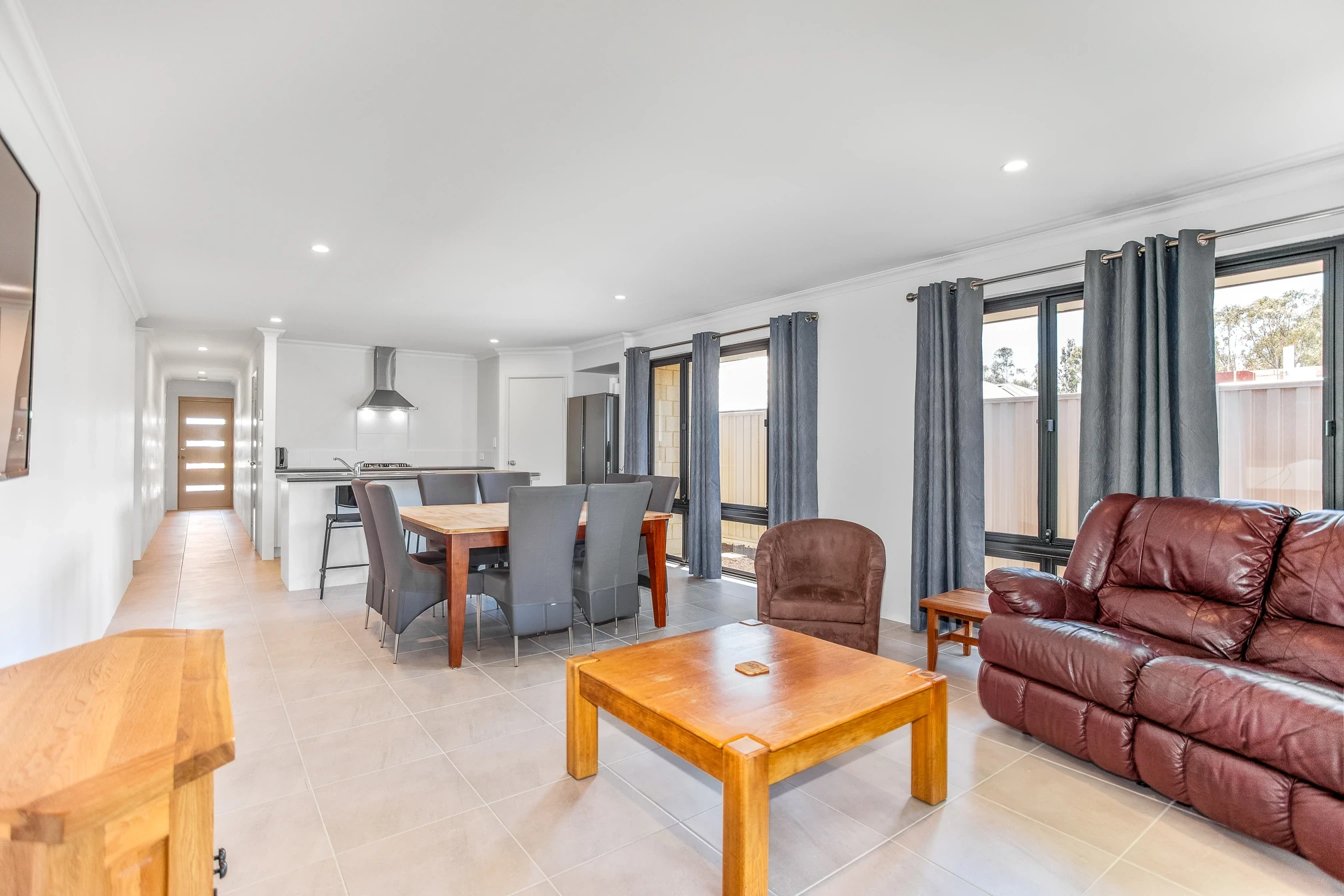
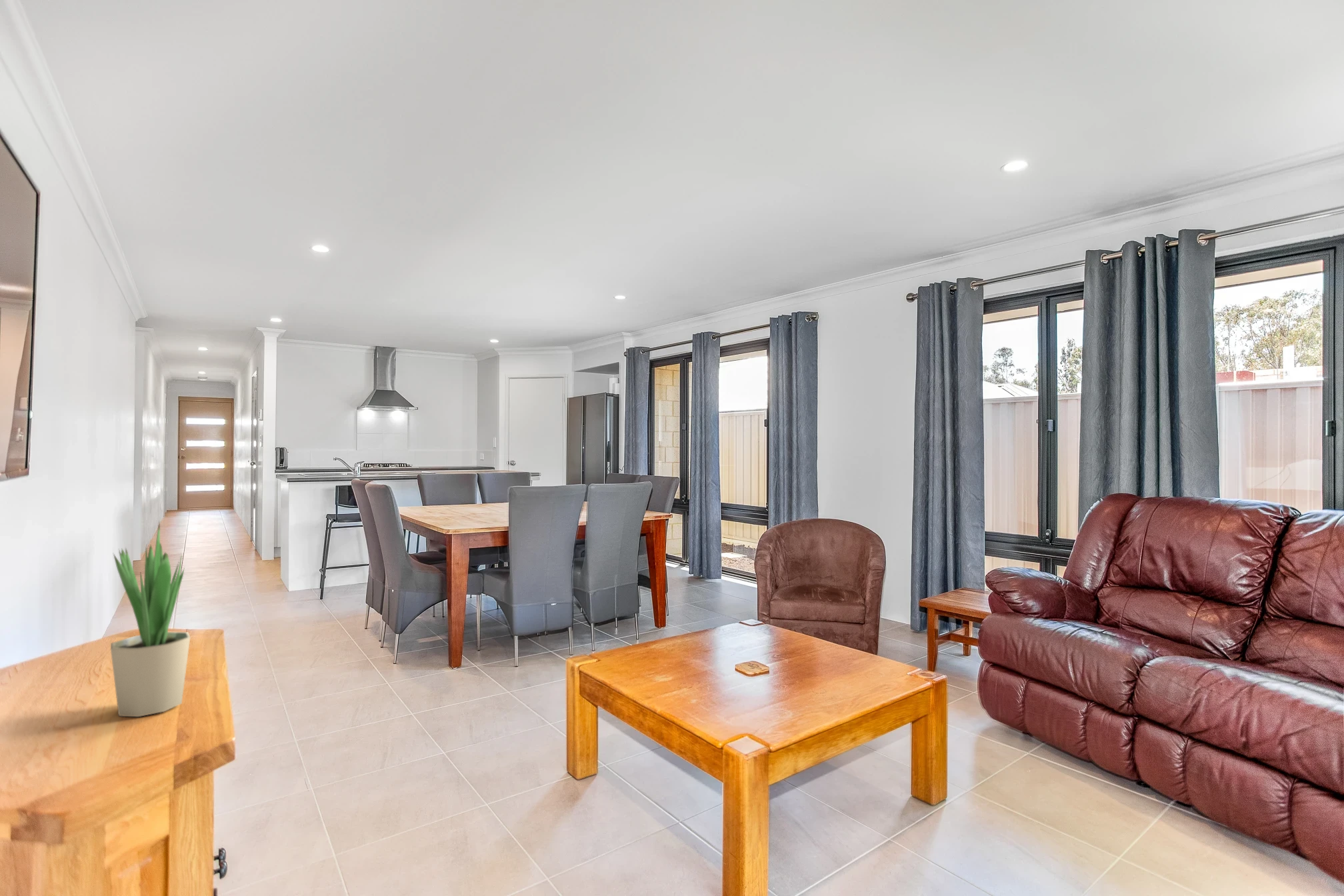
+ potted plant (149, 612)
